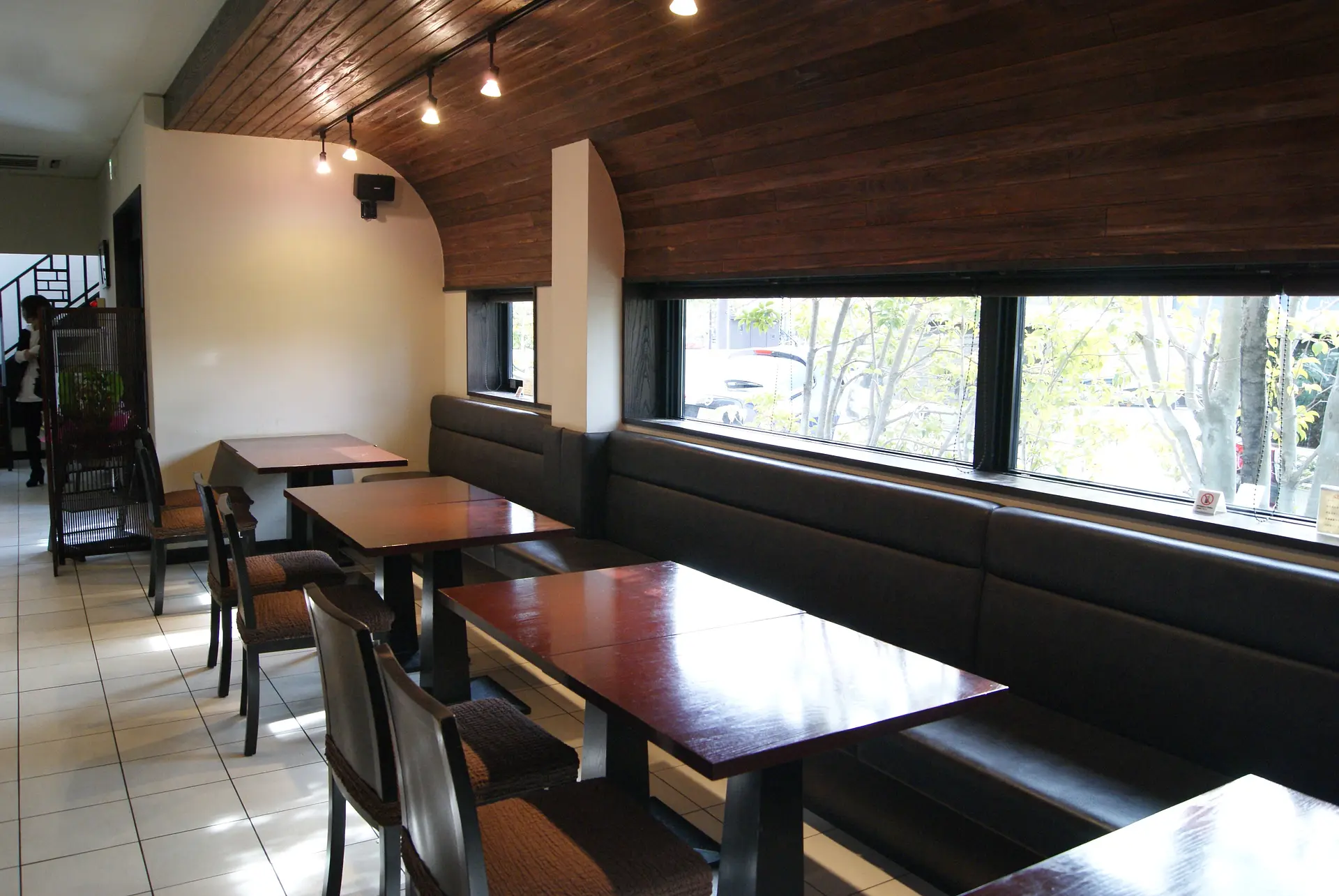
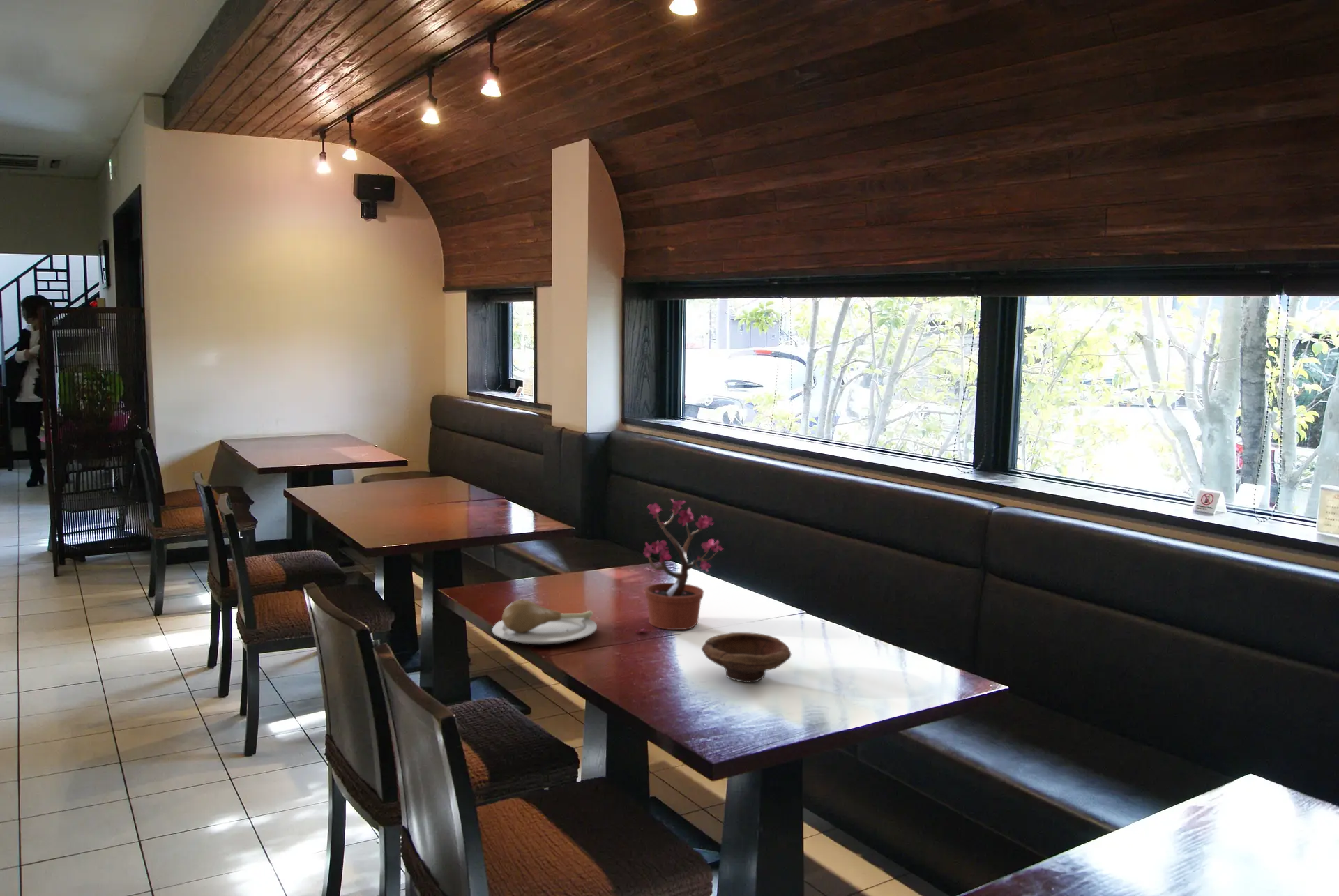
+ plate (546, 615)
+ bowl (746, 660)
+ potted plant (670, 558)
